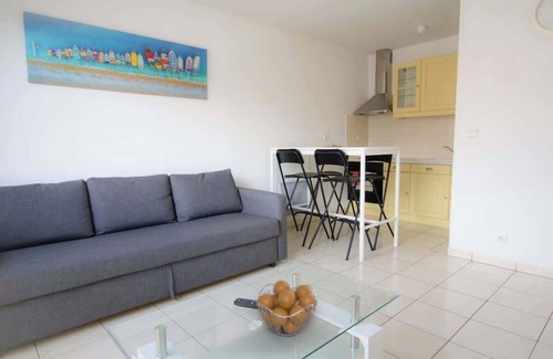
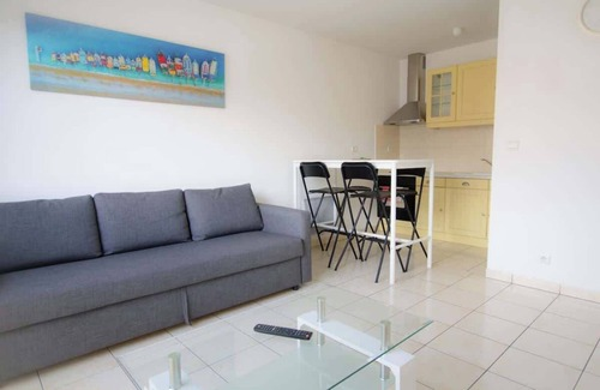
- fruit basket (286, 307)
